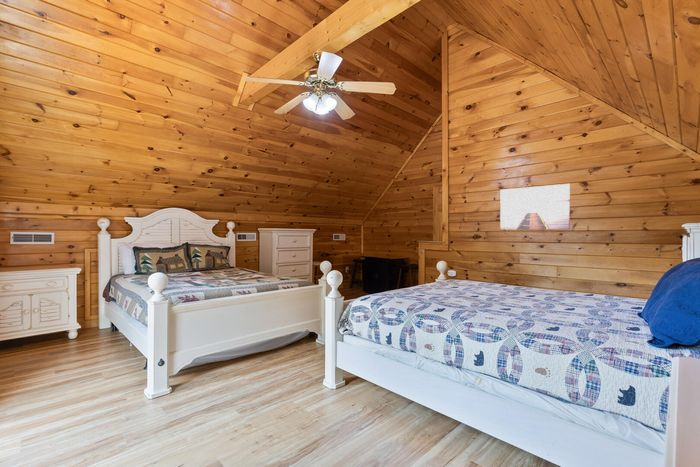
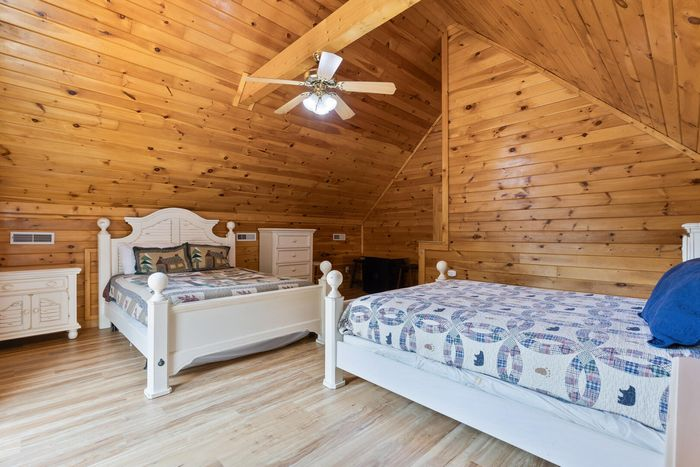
- wall art (532, 208)
